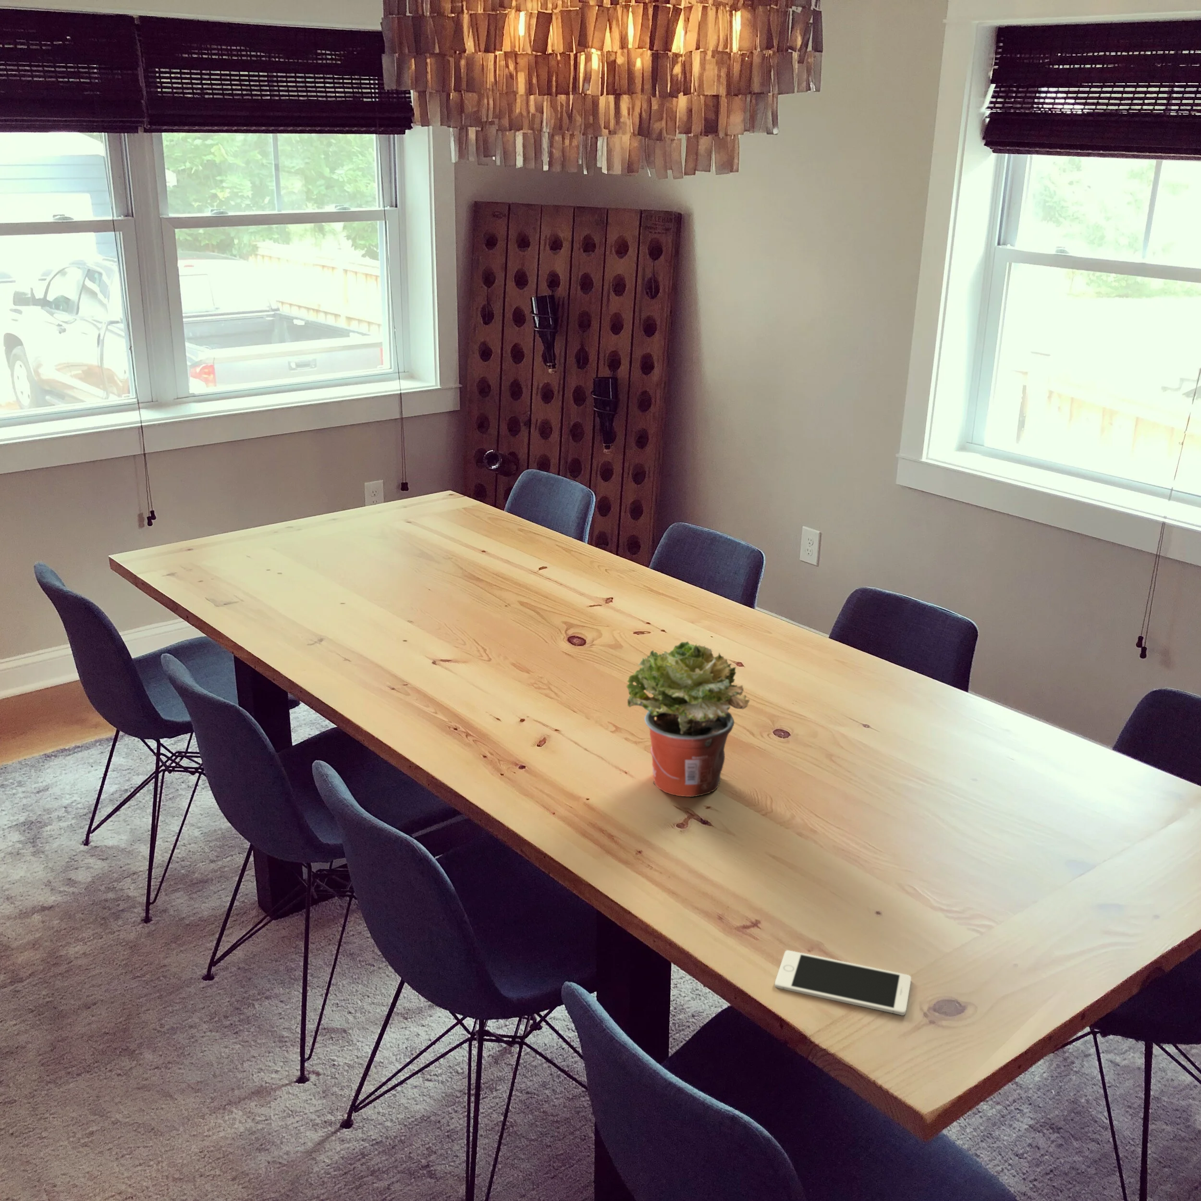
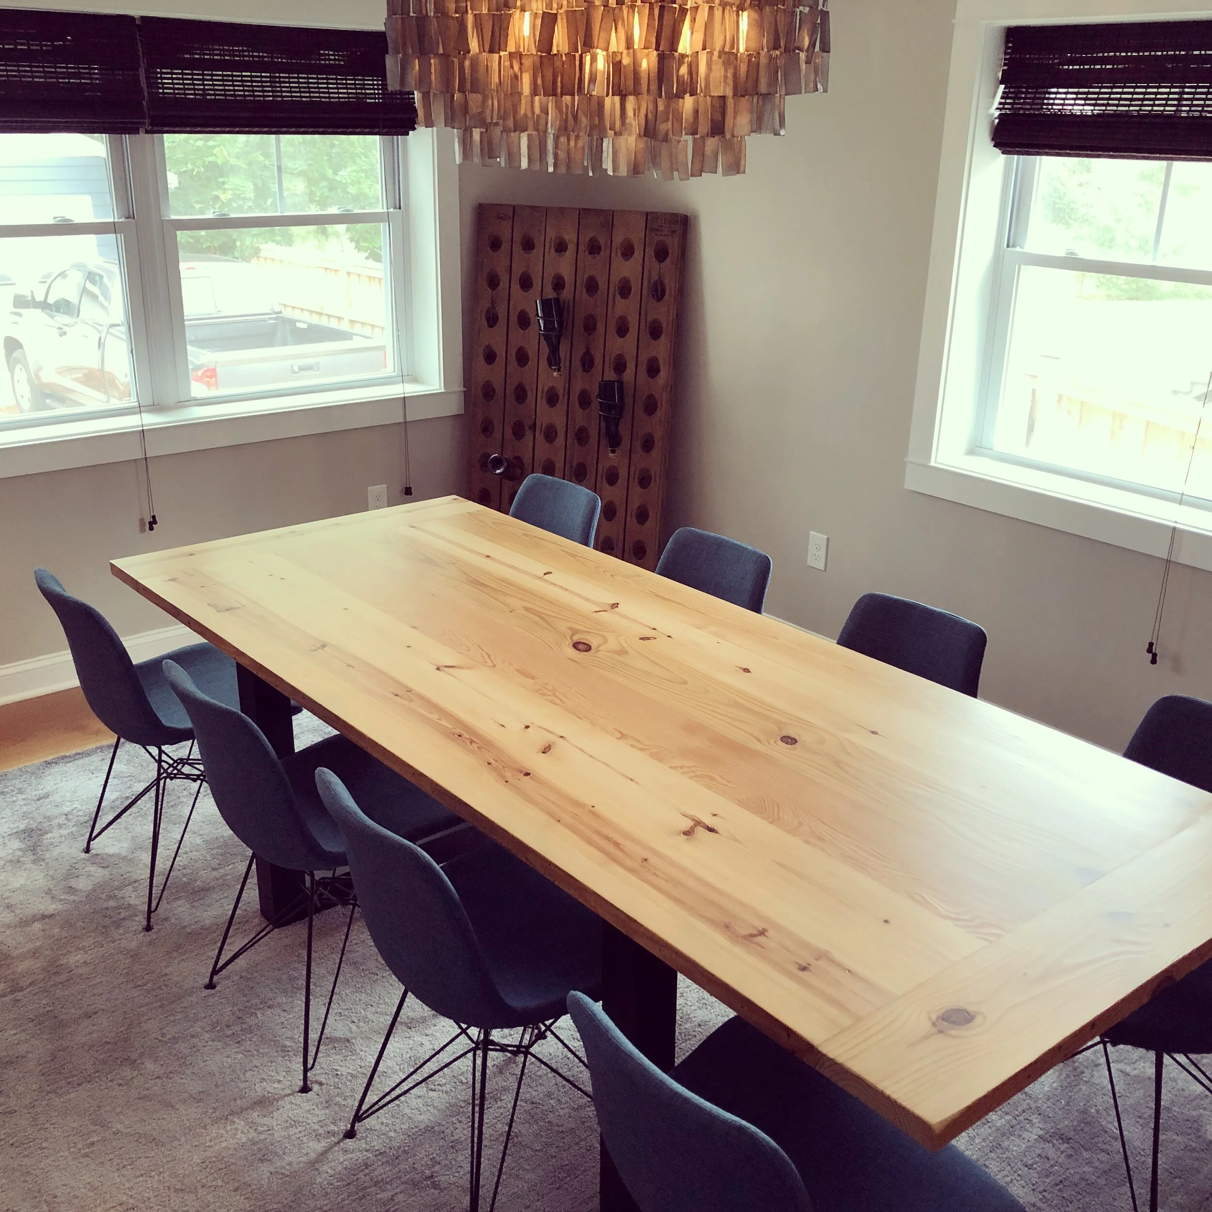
- potted plant (684, 716)
- cell phone (844, 981)
